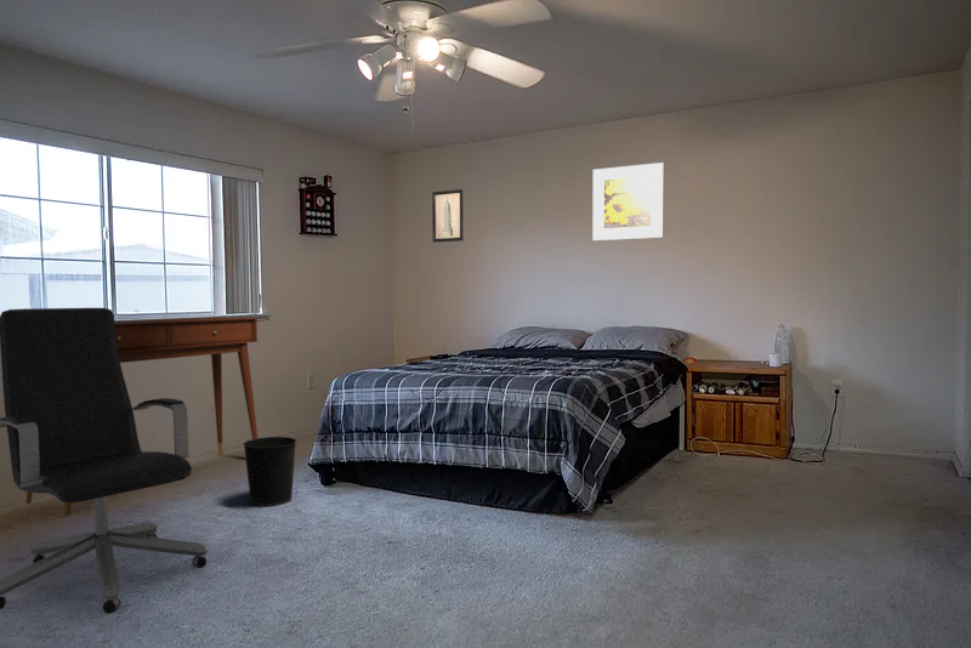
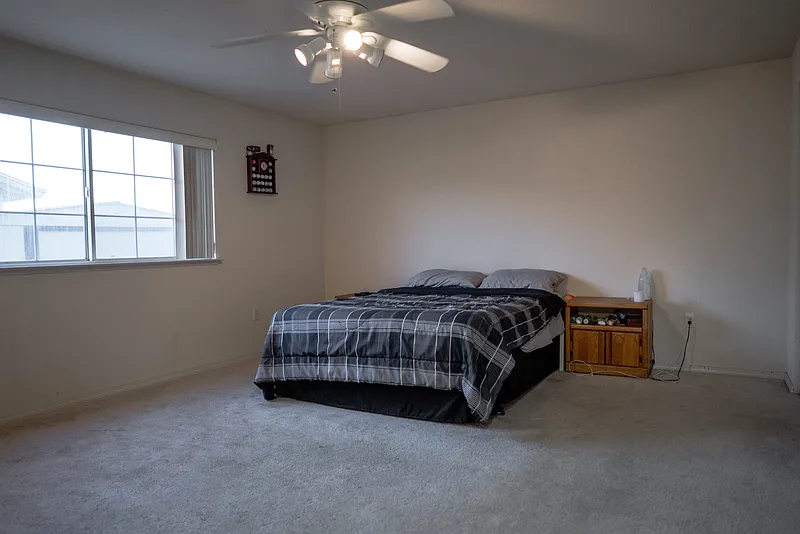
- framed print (626, 203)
- wall art (447, 216)
- office chair (87, 444)
- wastebasket (271, 471)
- desk (152, 359)
